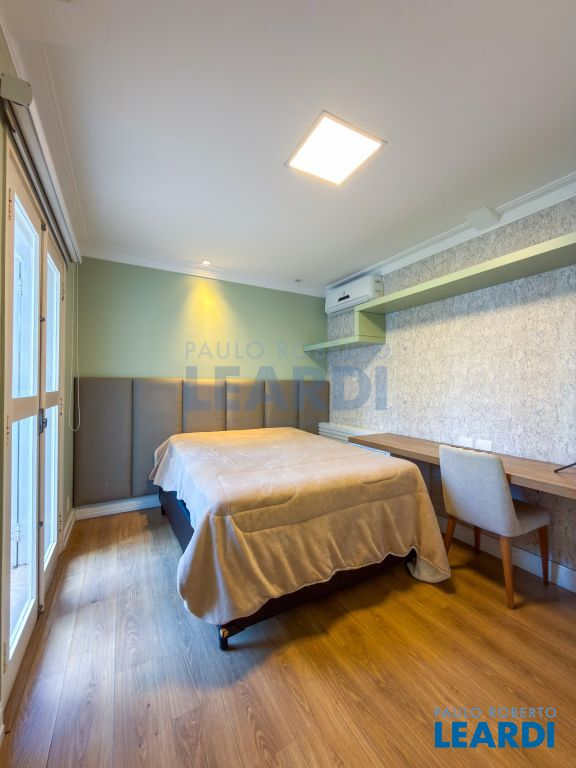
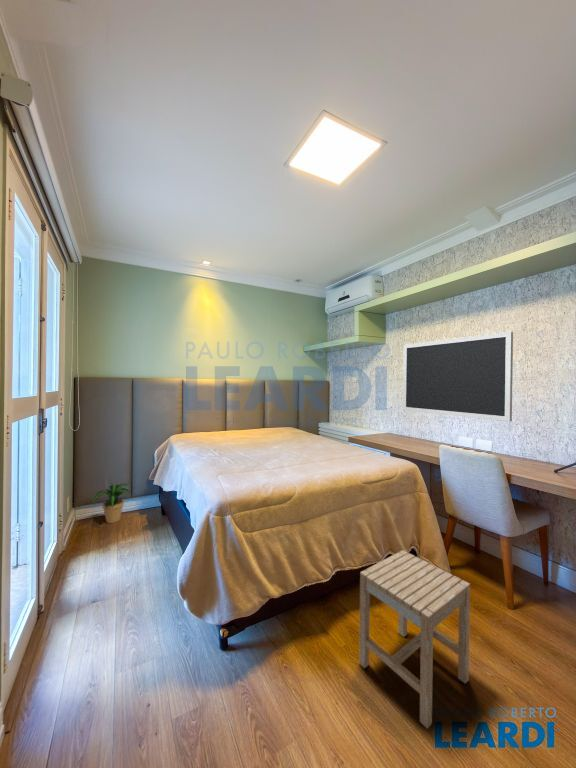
+ stool (414, 623)
+ potted plant (113, 503)
+ chalkboard (449, 377)
